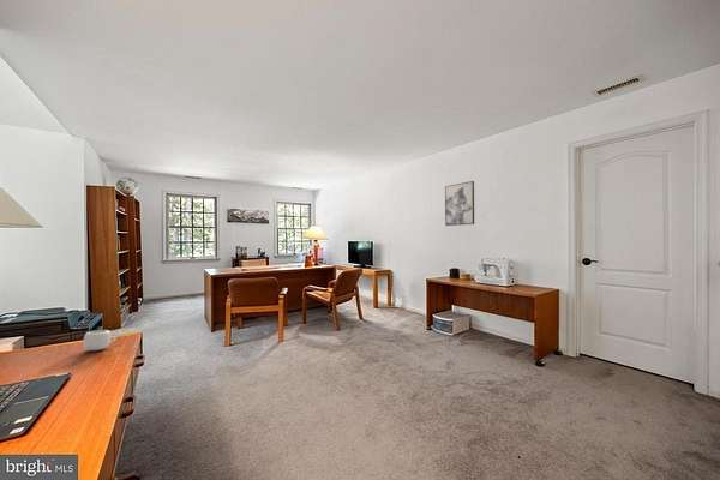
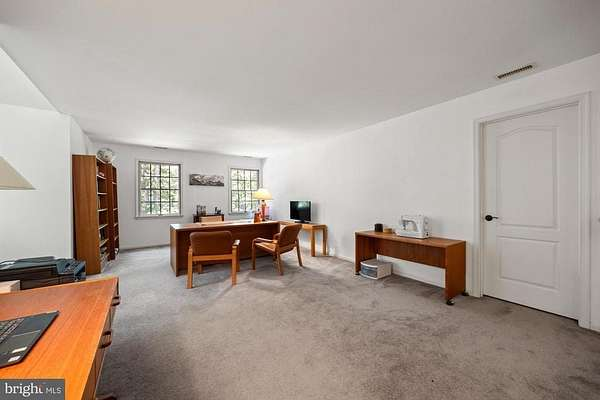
- wall art (458, 204)
- mug (101, 338)
